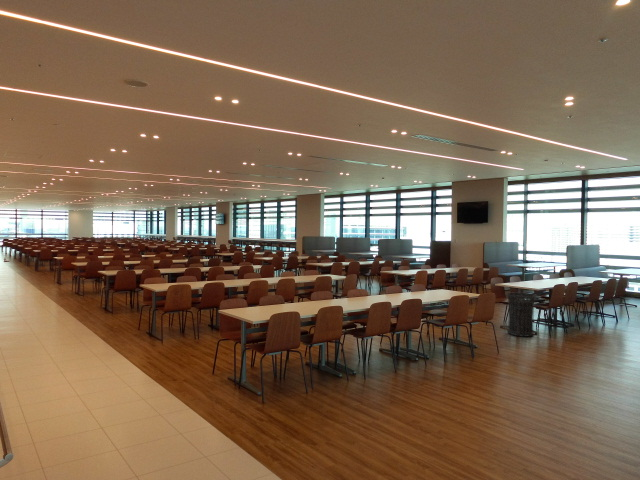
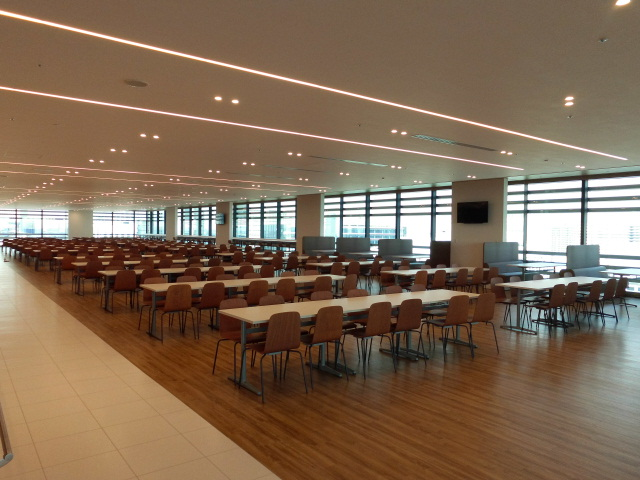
- trash can (520, 314)
